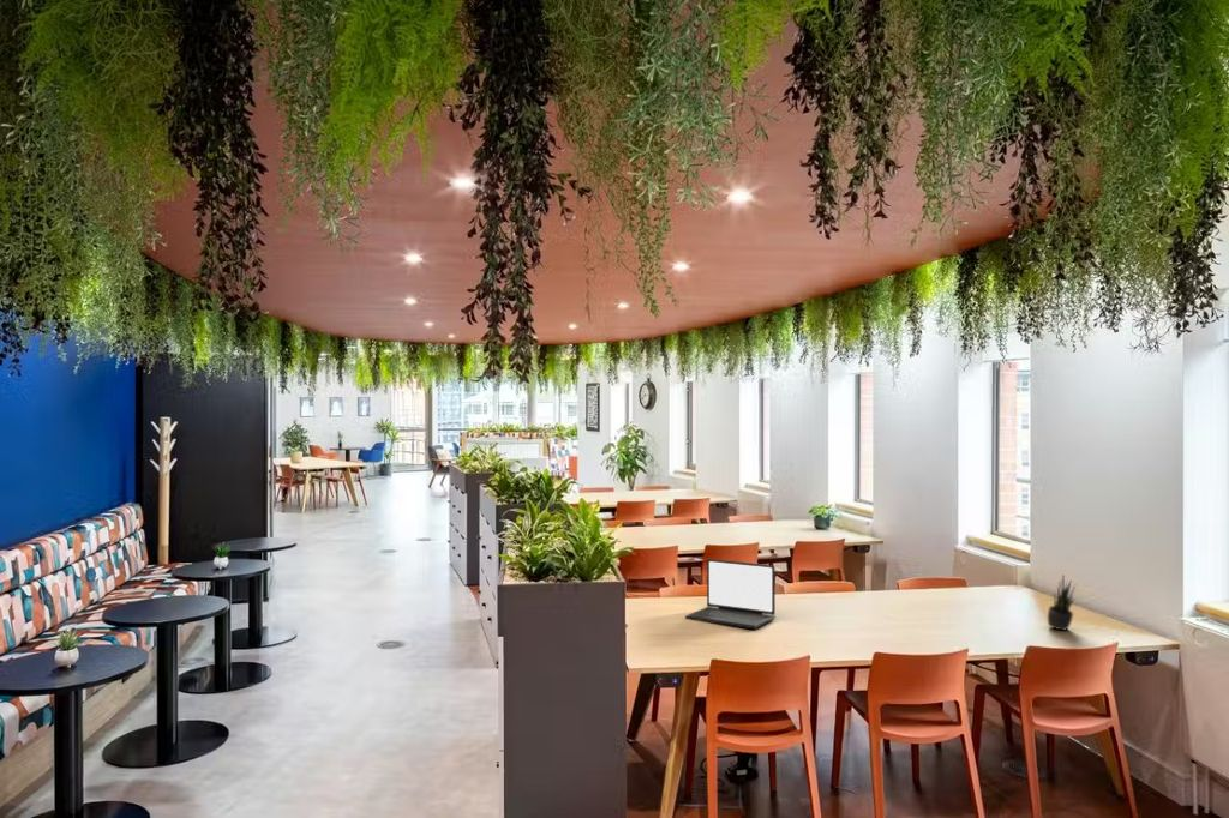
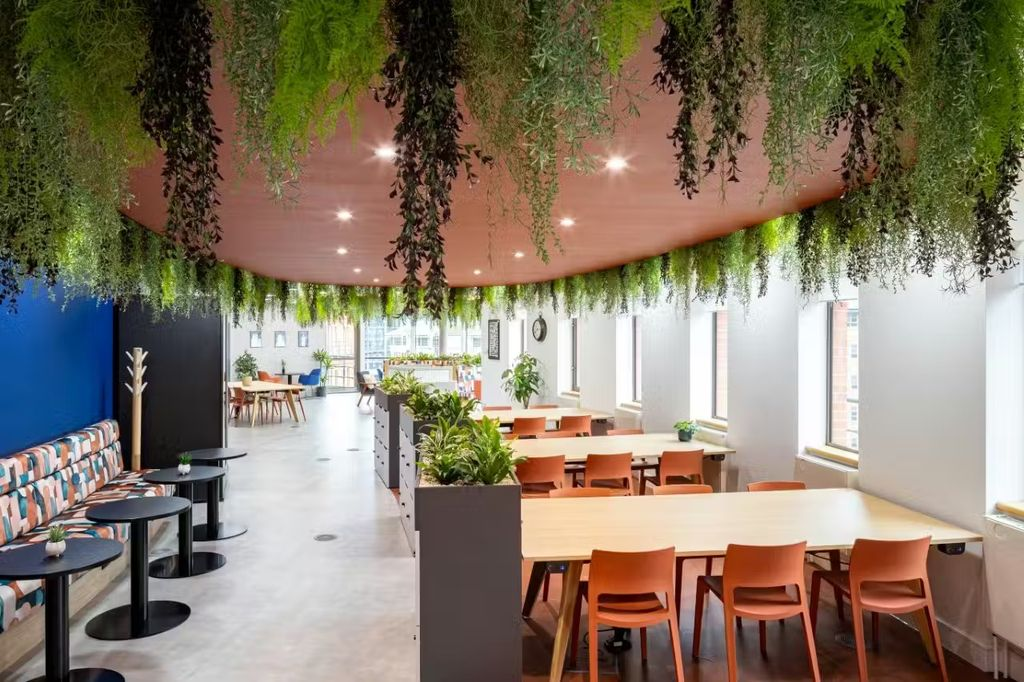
- potted plant (1062, 601)
- laptop (730, 591)
